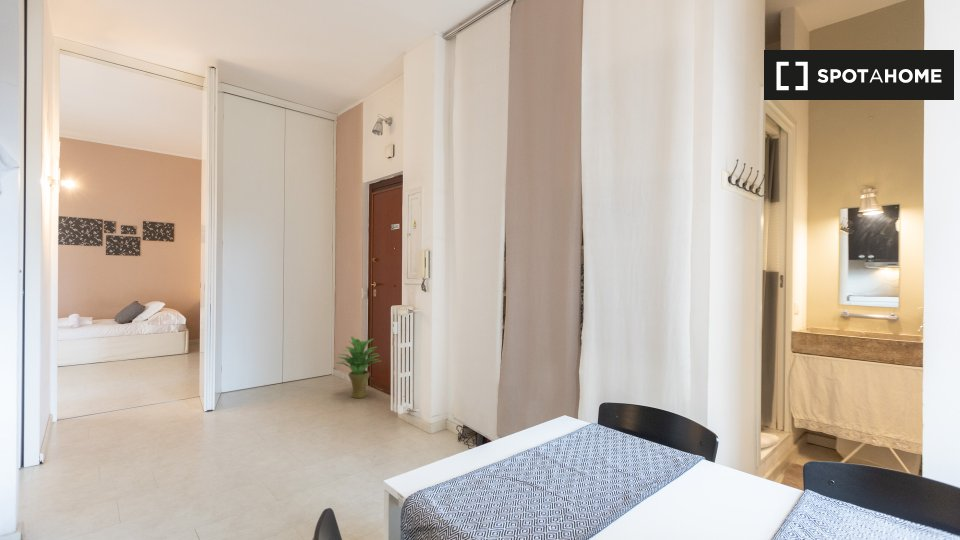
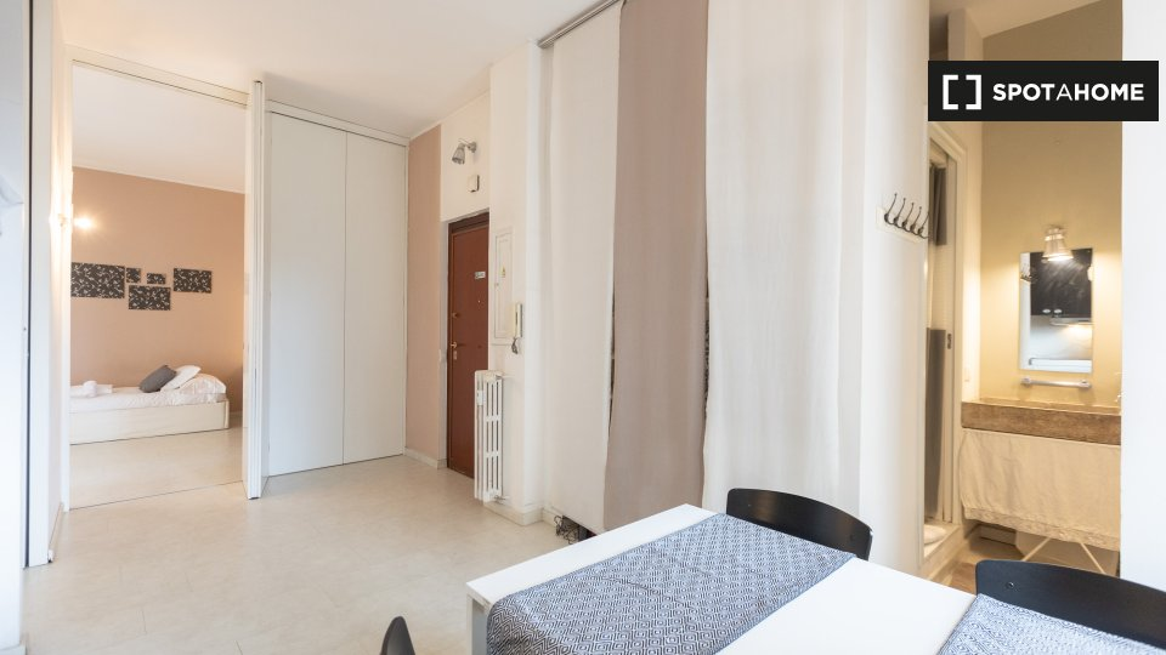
- potted plant (359, 366)
